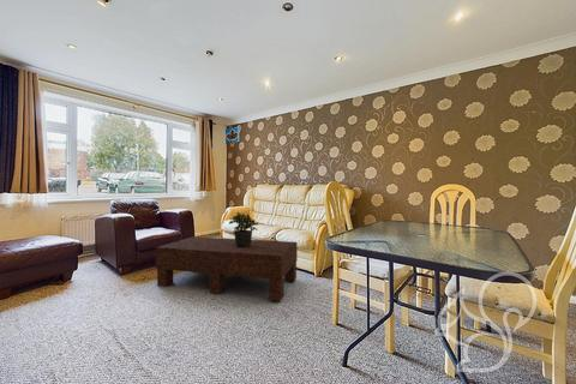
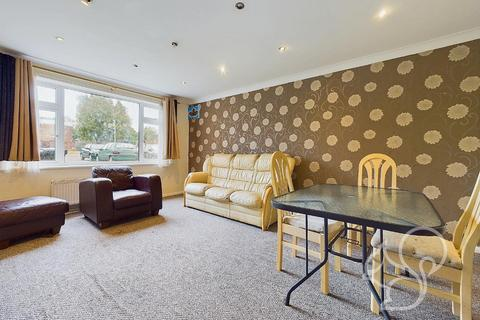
- coffee table (229, 263)
- potted plant (241, 228)
